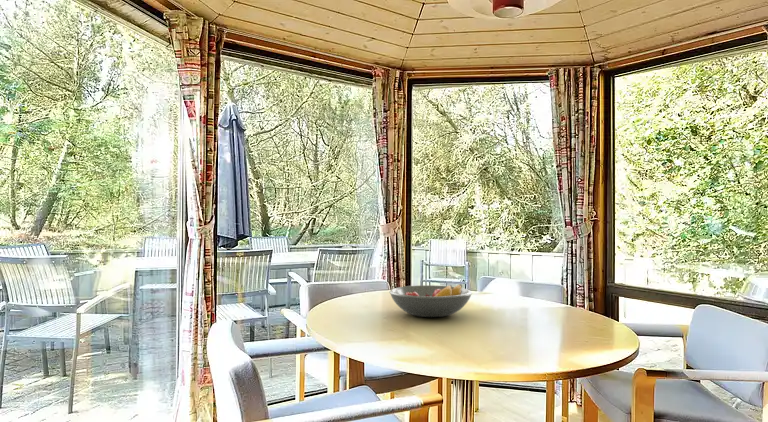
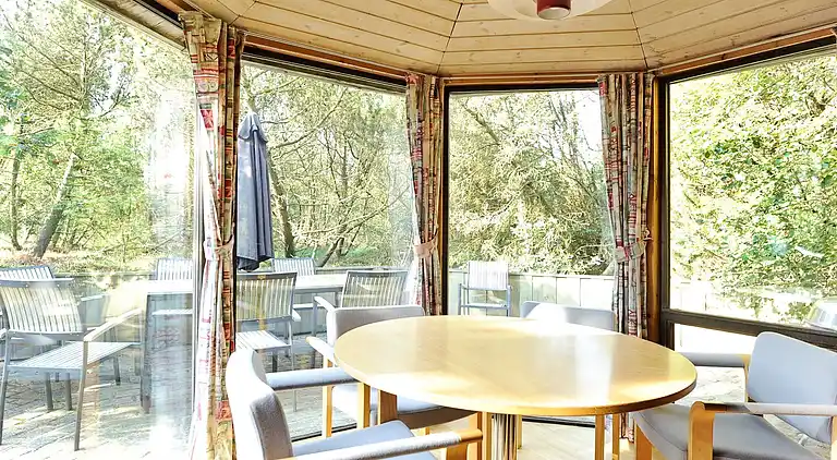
- fruit bowl (430, 299)
